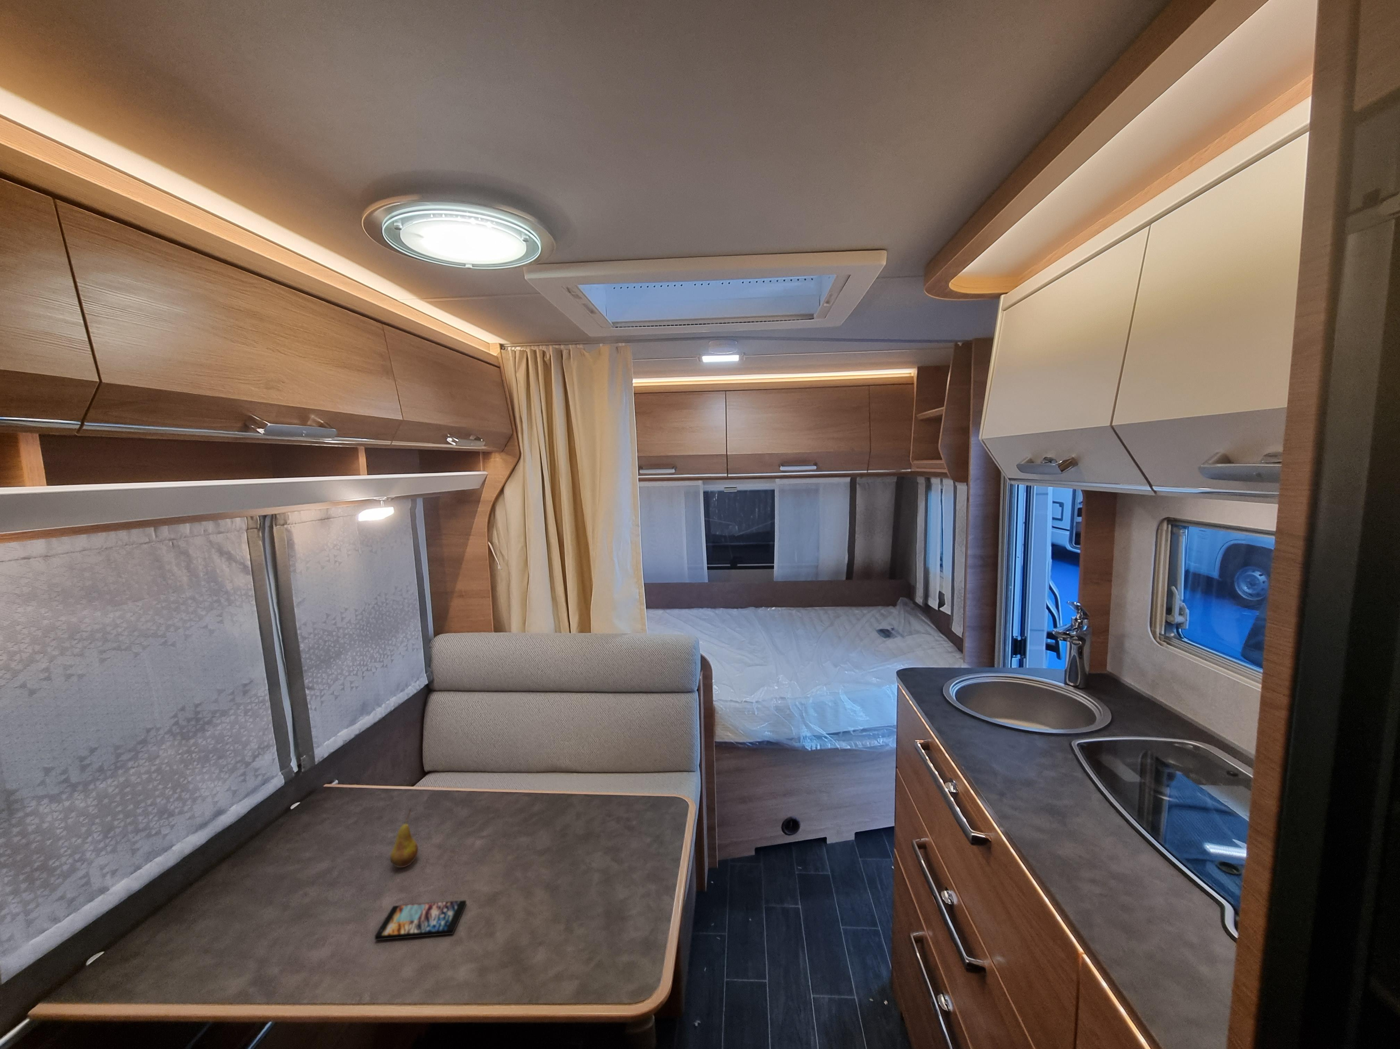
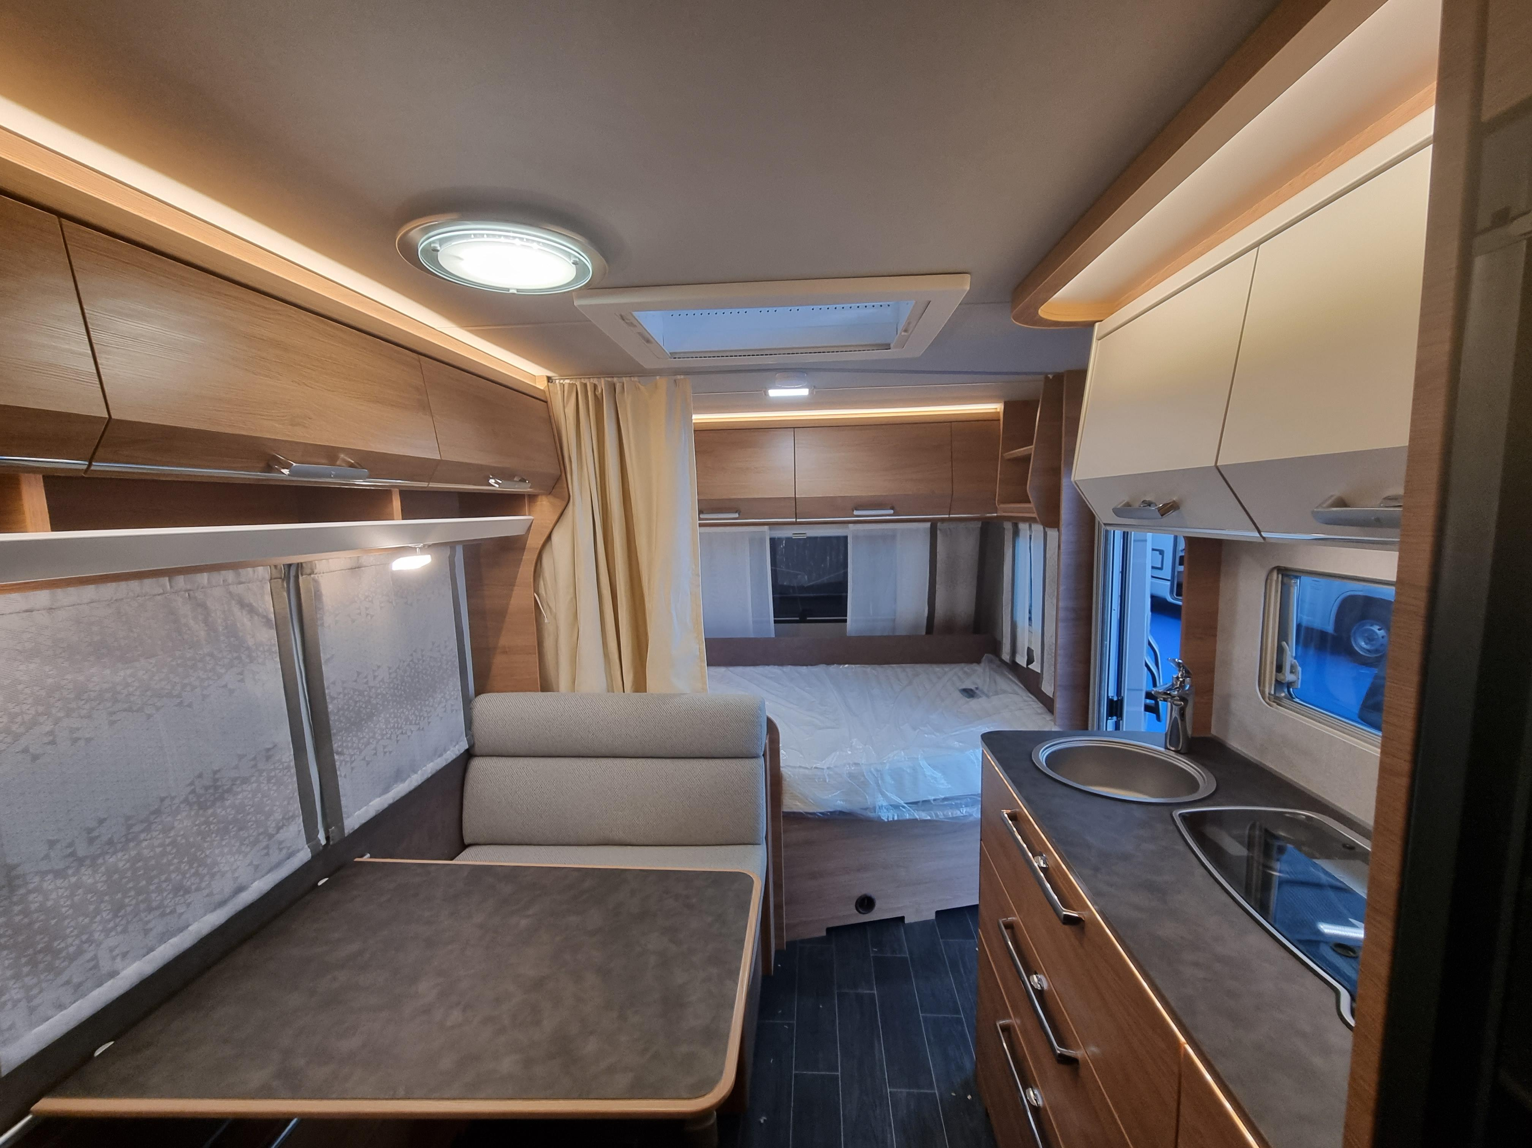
- smartphone (422, 919)
- fruit (403, 840)
